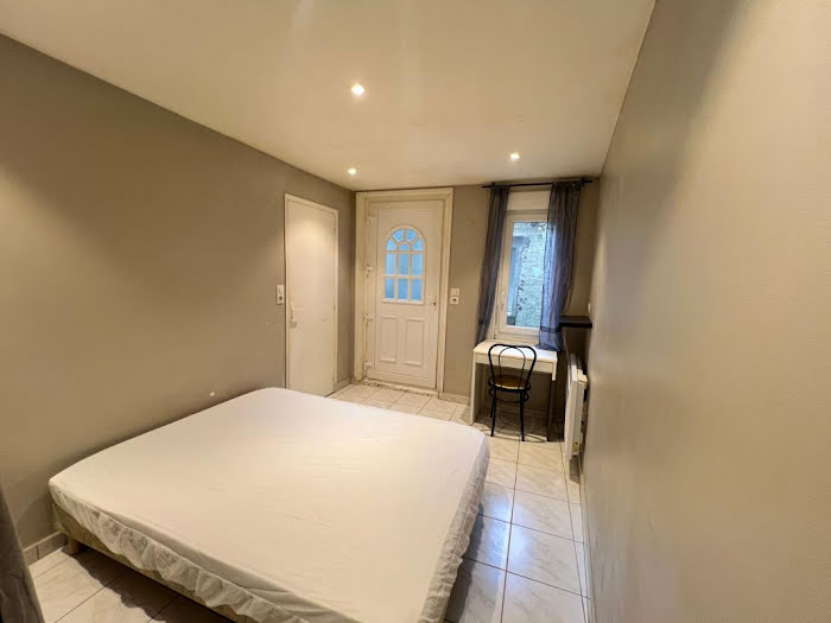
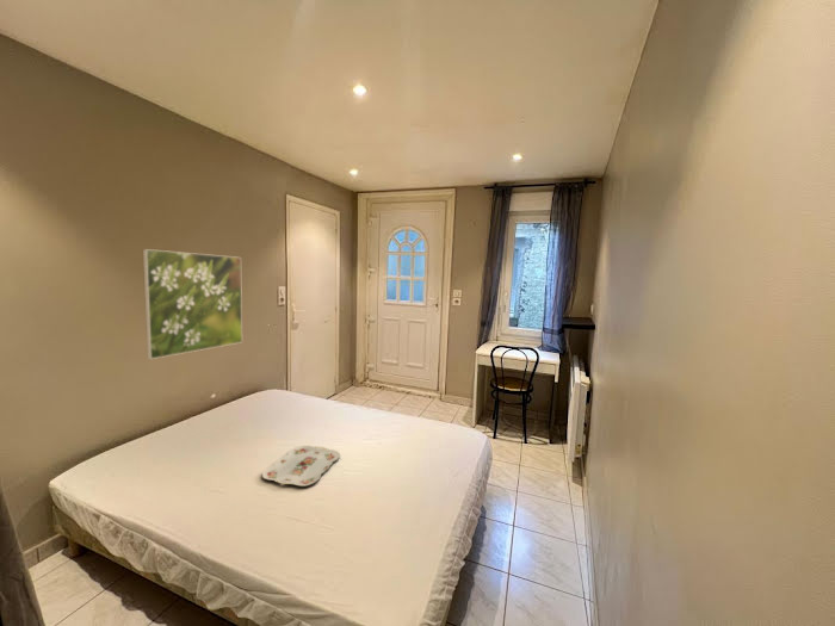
+ serving tray (303, 464)
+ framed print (199, 302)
